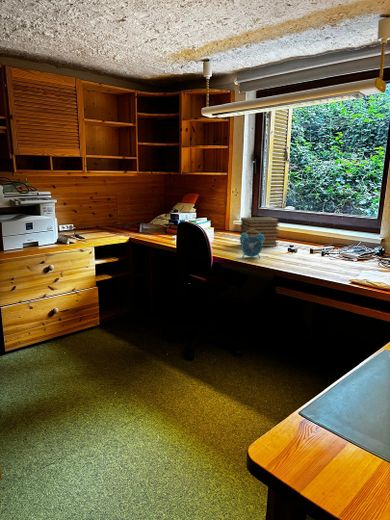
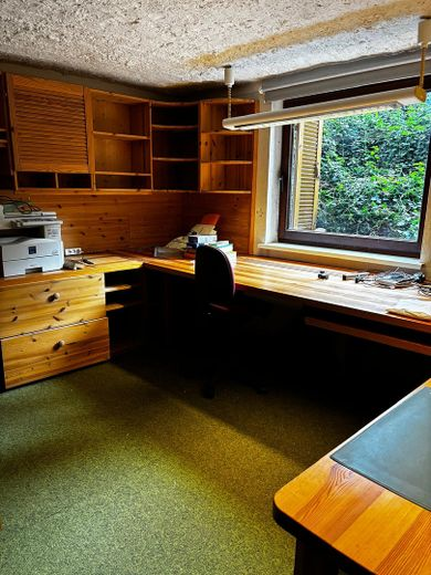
- alarm clock (252, 243)
- book stack (259, 231)
